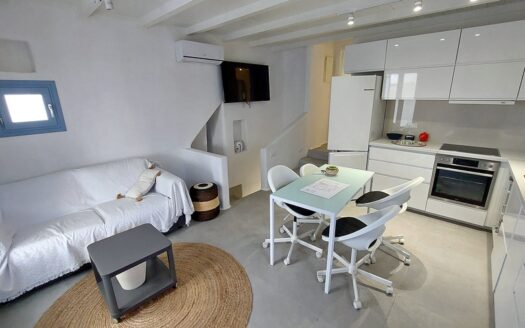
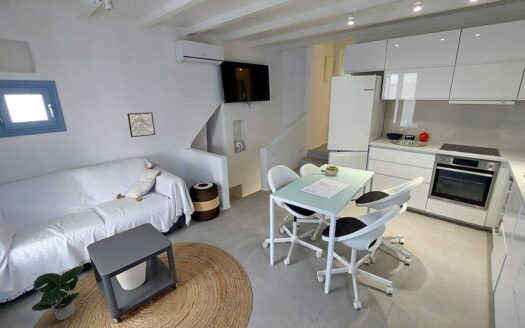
+ potted plant (62, 296)
+ wall art (141, 124)
